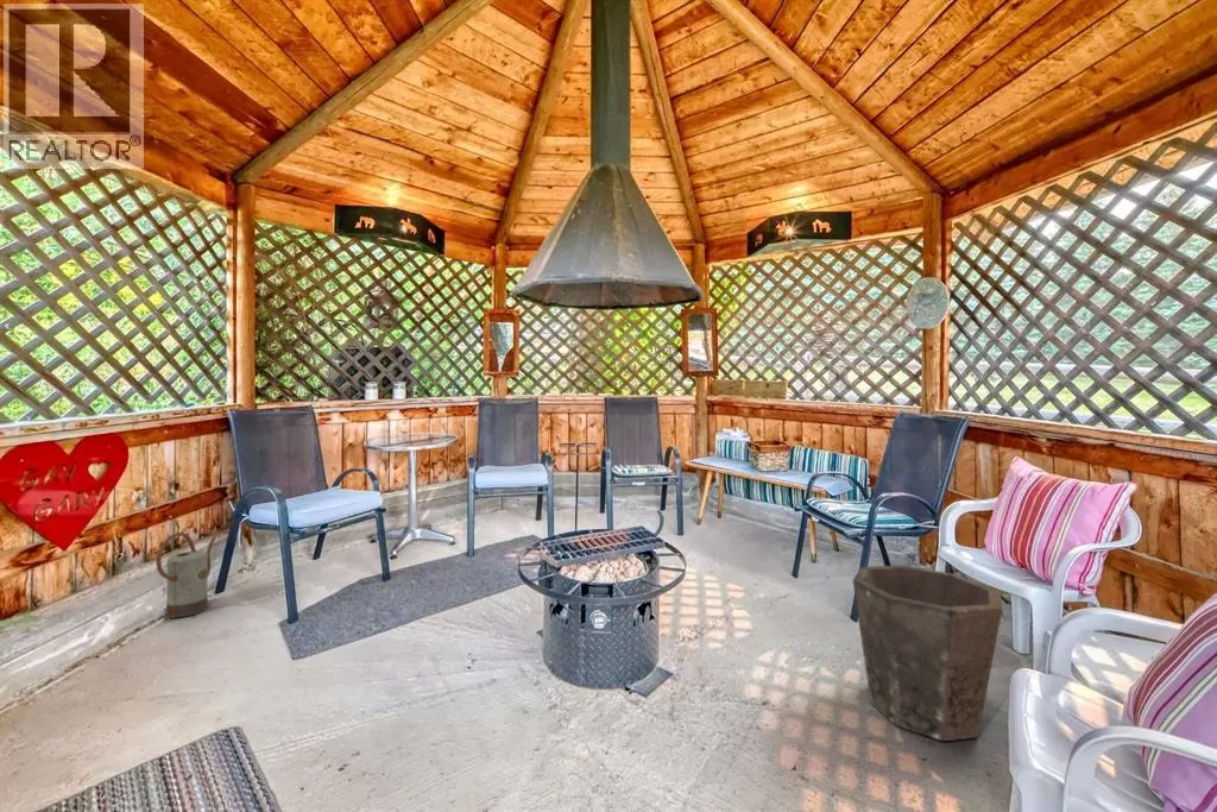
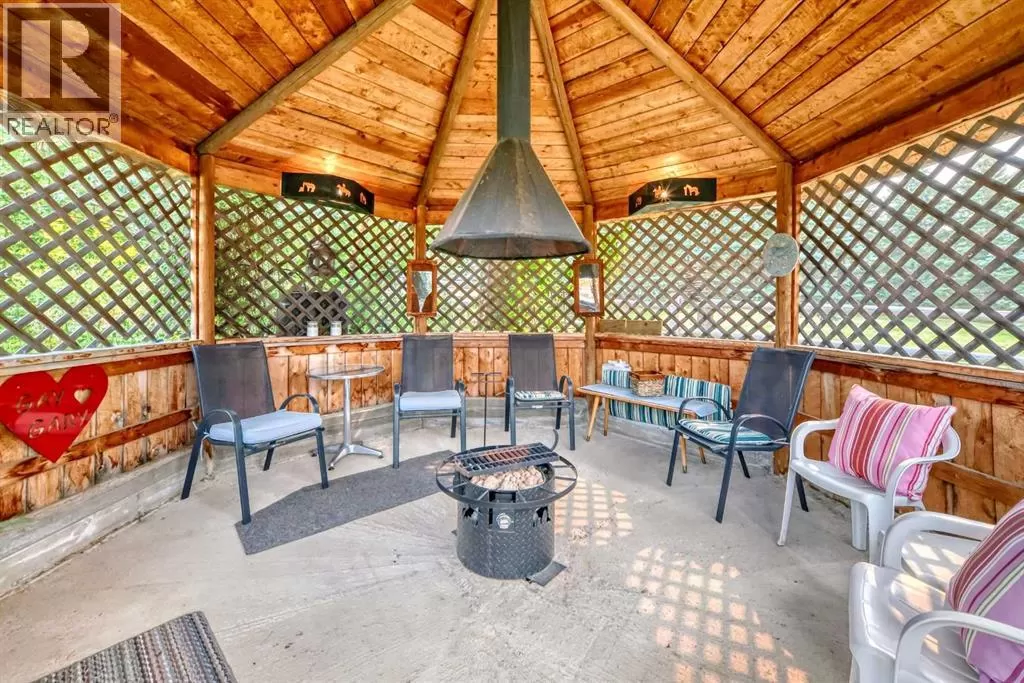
- watering can (188, 569)
- waste bin (923, 647)
